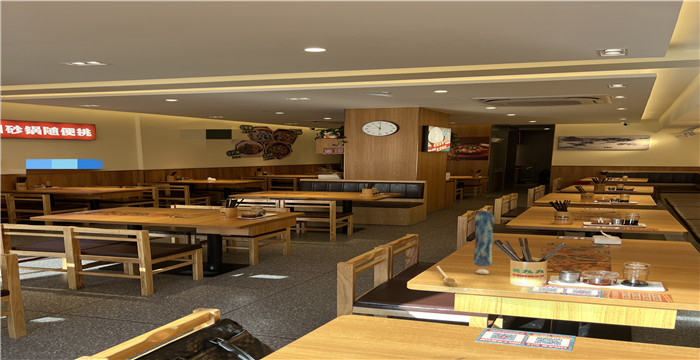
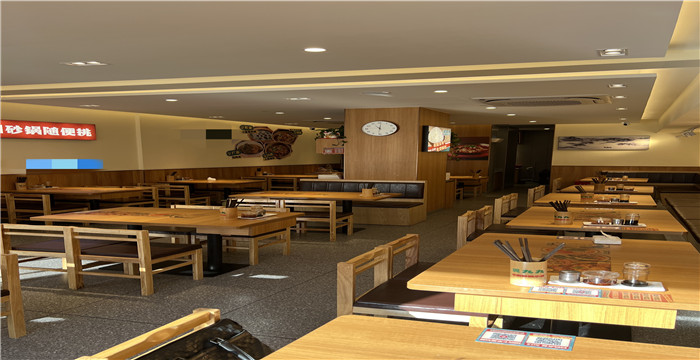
- spoon (444, 275)
- dress (483, 241)
